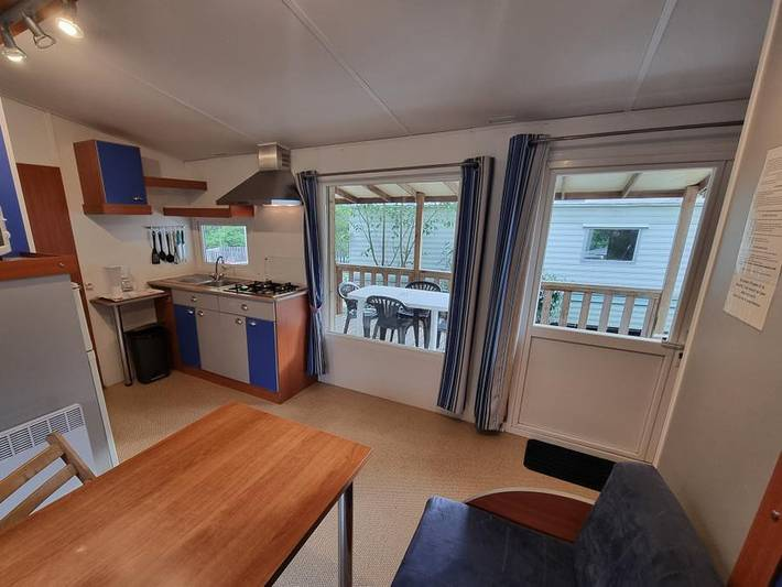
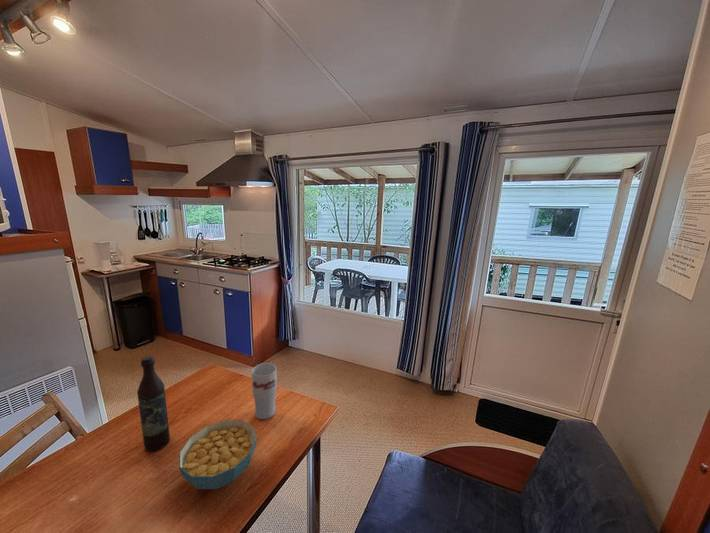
+ cup (264, 391)
+ cereal bowl (220, 459)
+ wine bottle (152, 401)
